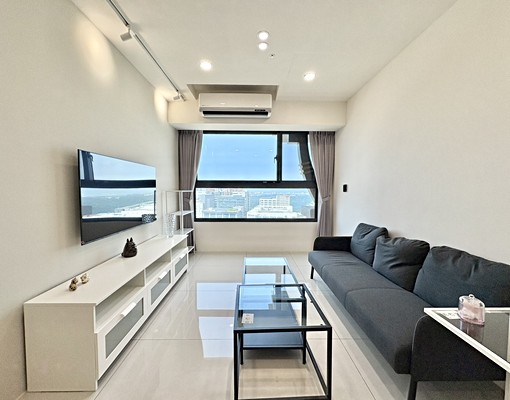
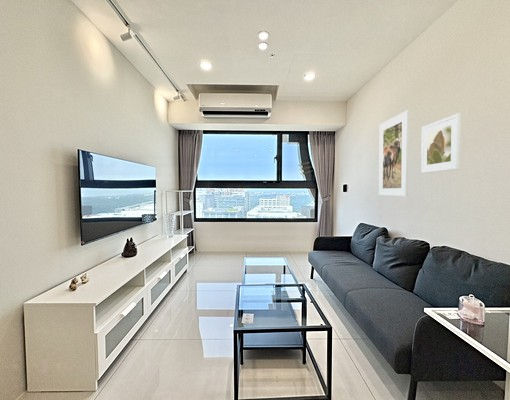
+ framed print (392, 157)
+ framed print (438, 146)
